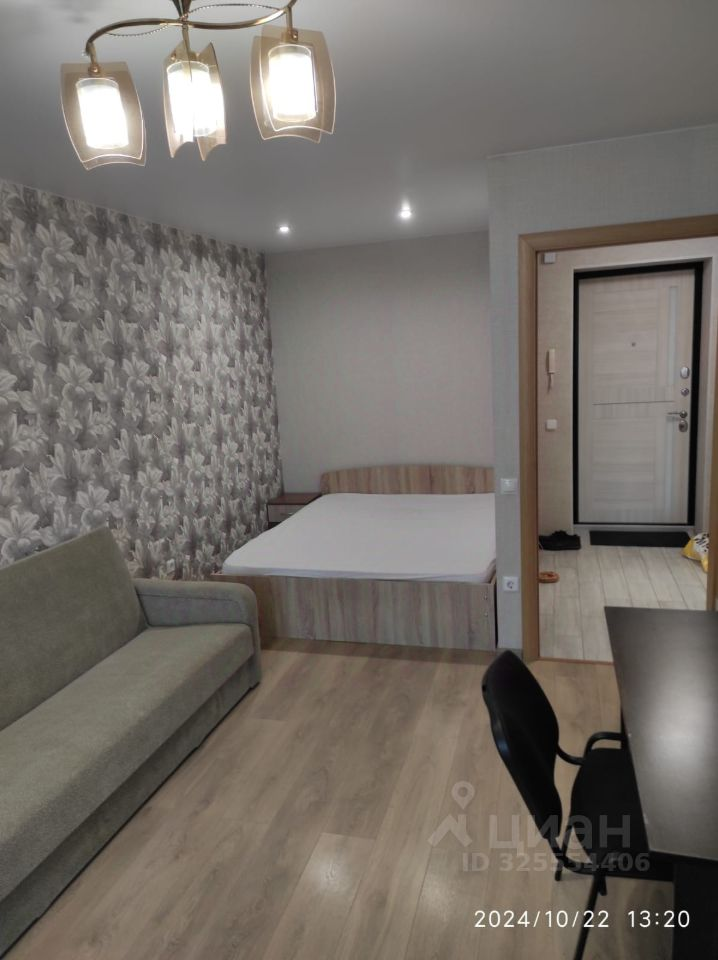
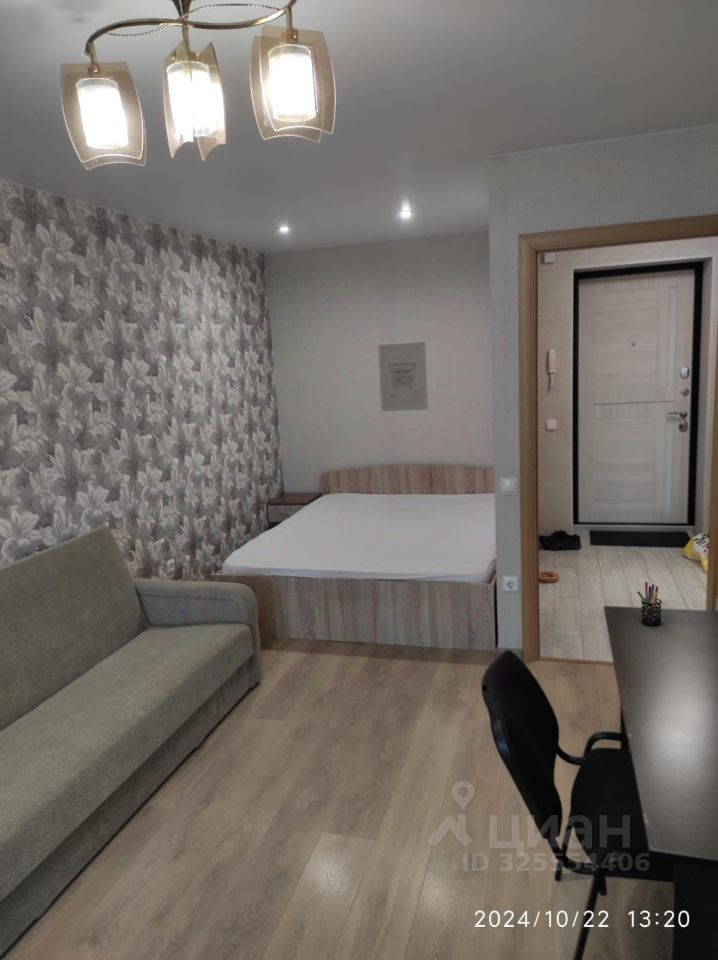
+ pen holder (648, 603)
+ wall art (403, 377)
